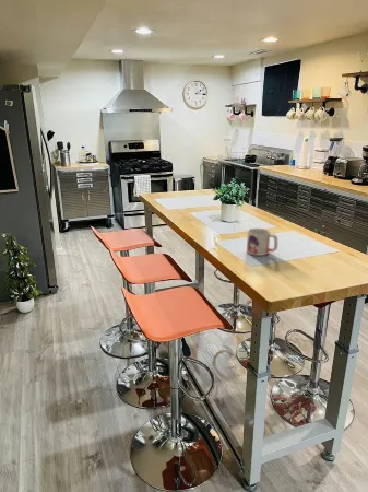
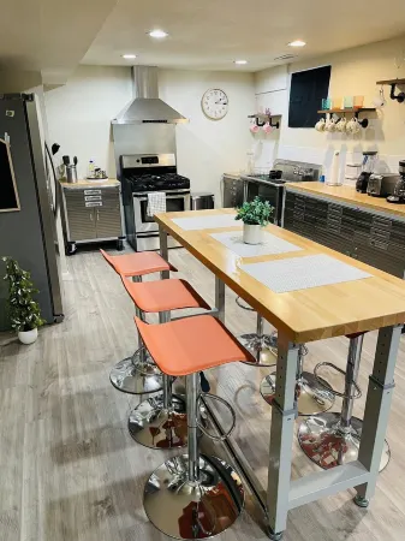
- mug (262, 242)
